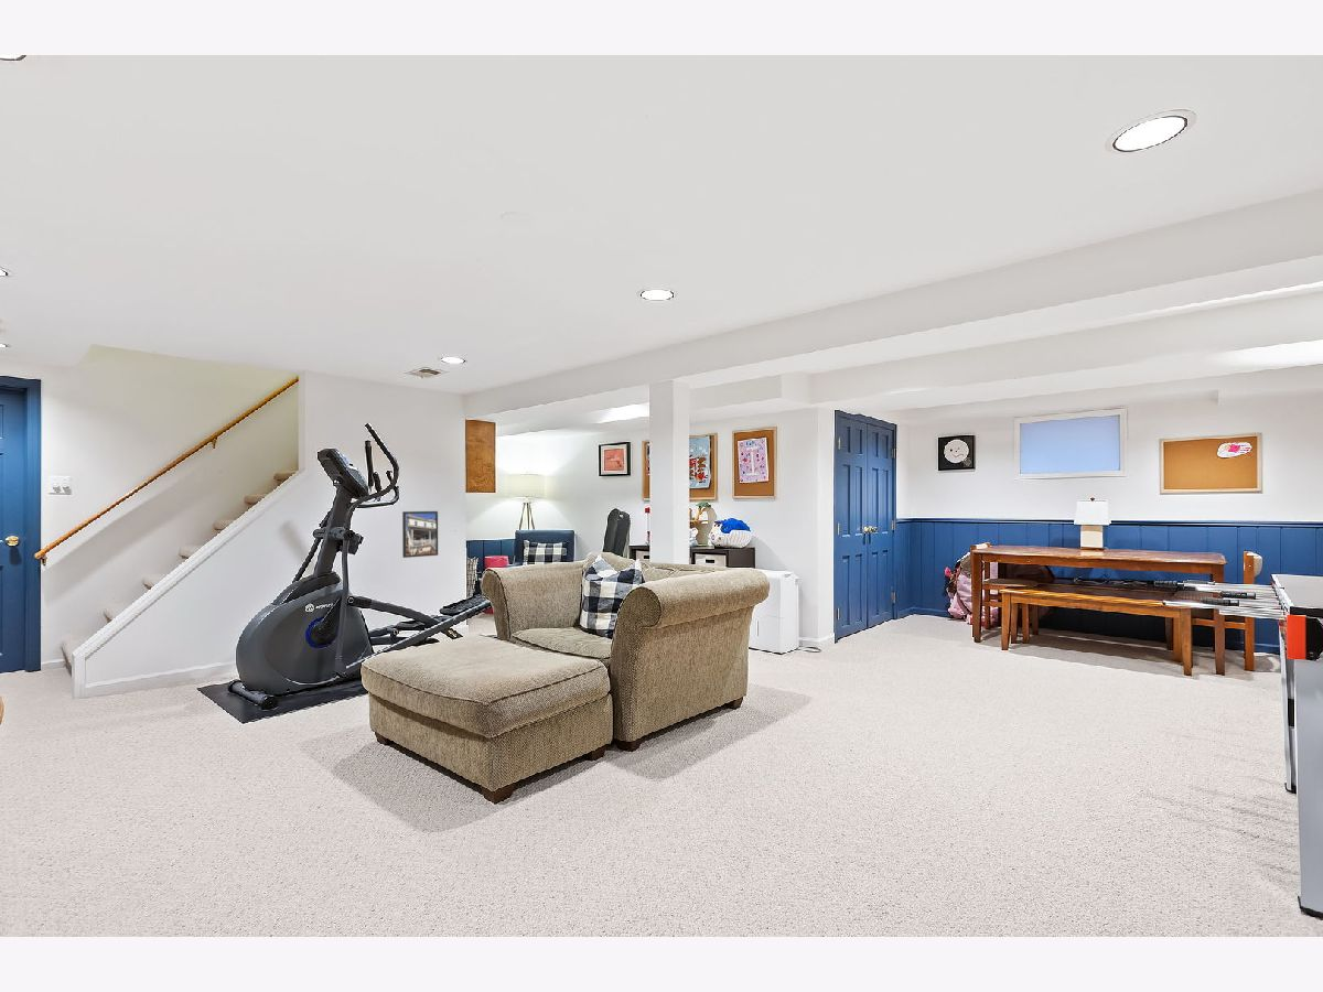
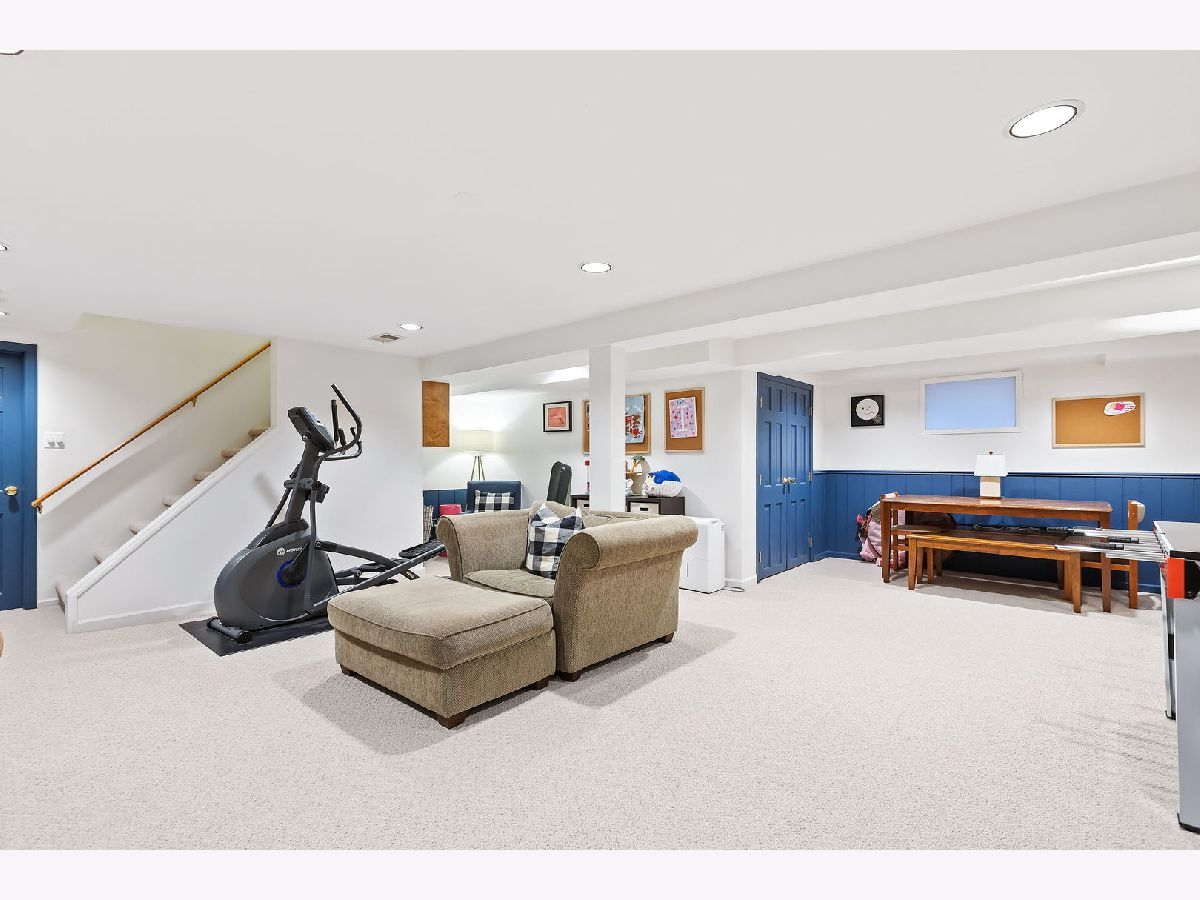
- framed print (420, 533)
